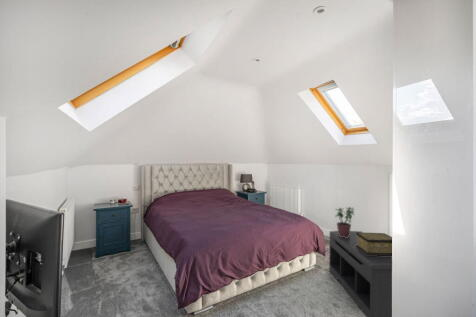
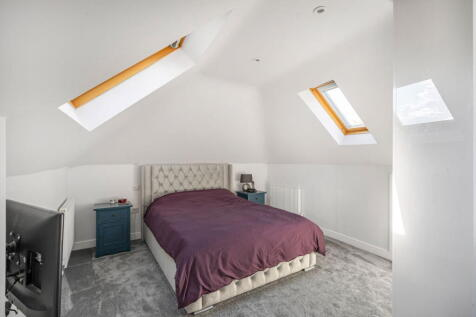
- potted plant (342, 221)
- bench (365, 268)
- decorative box (375, 243)
